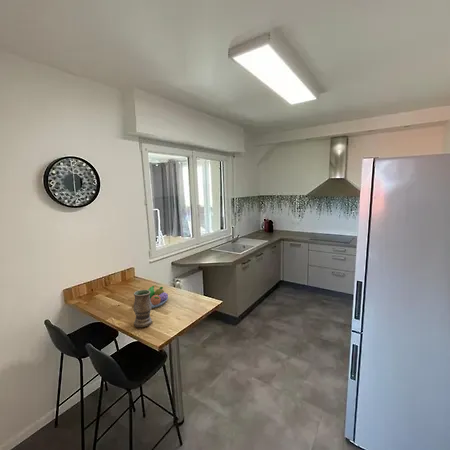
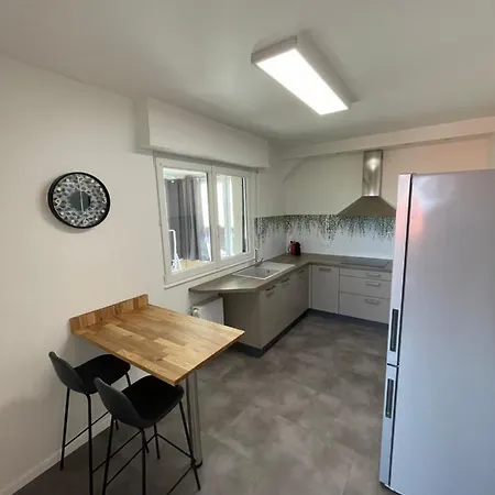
- fruit bowl (152, 295)
- vase (142, 308)
